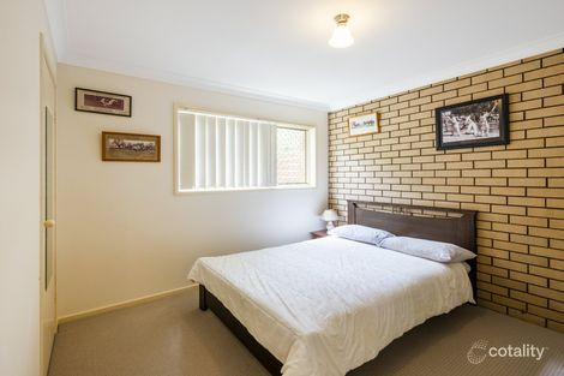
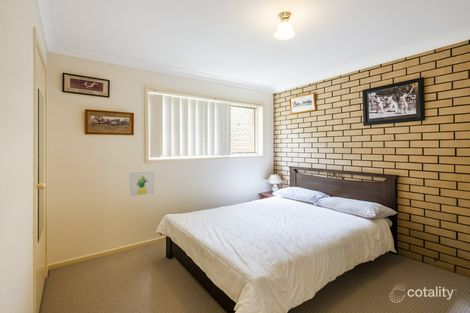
+ wall art (142, 183)
